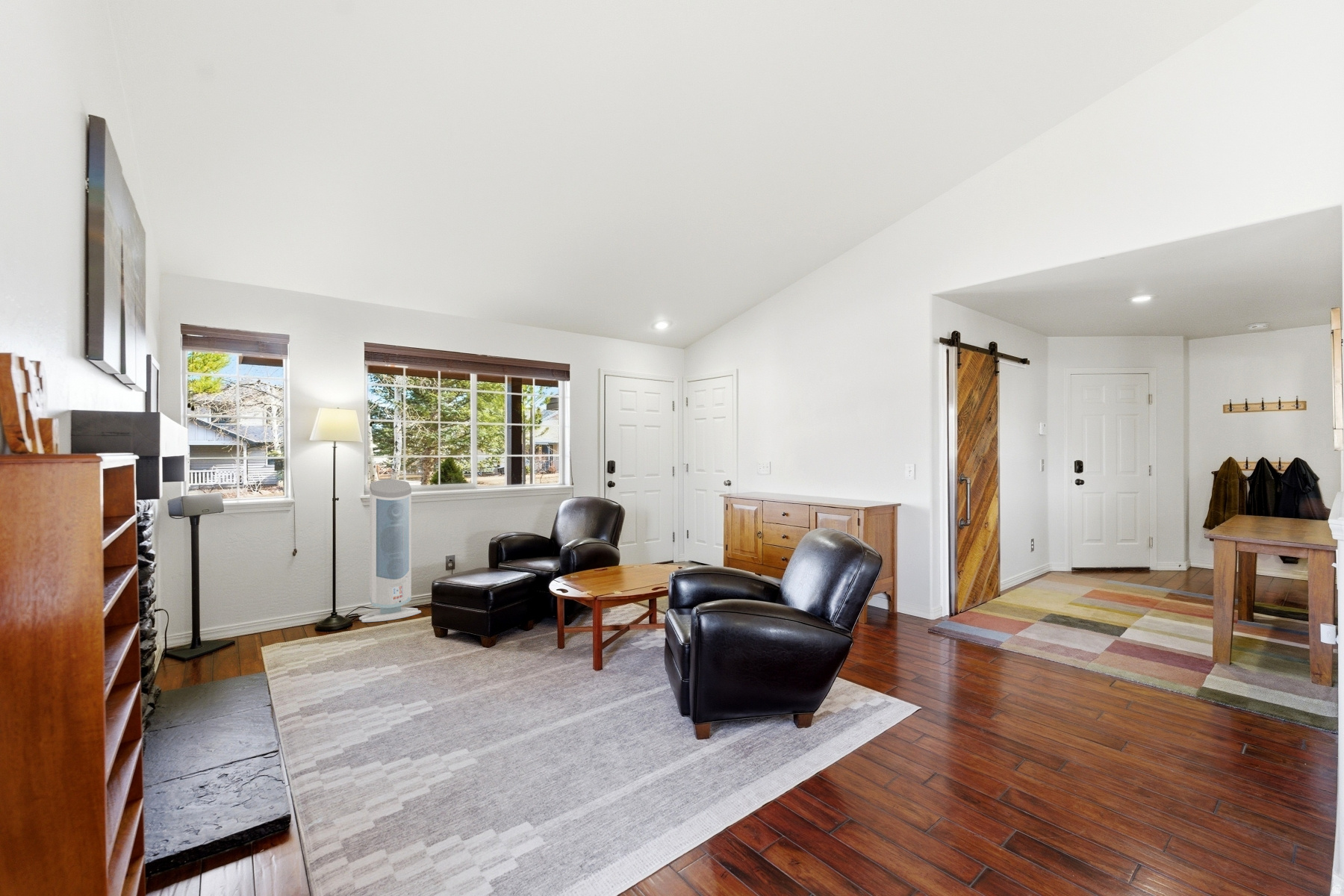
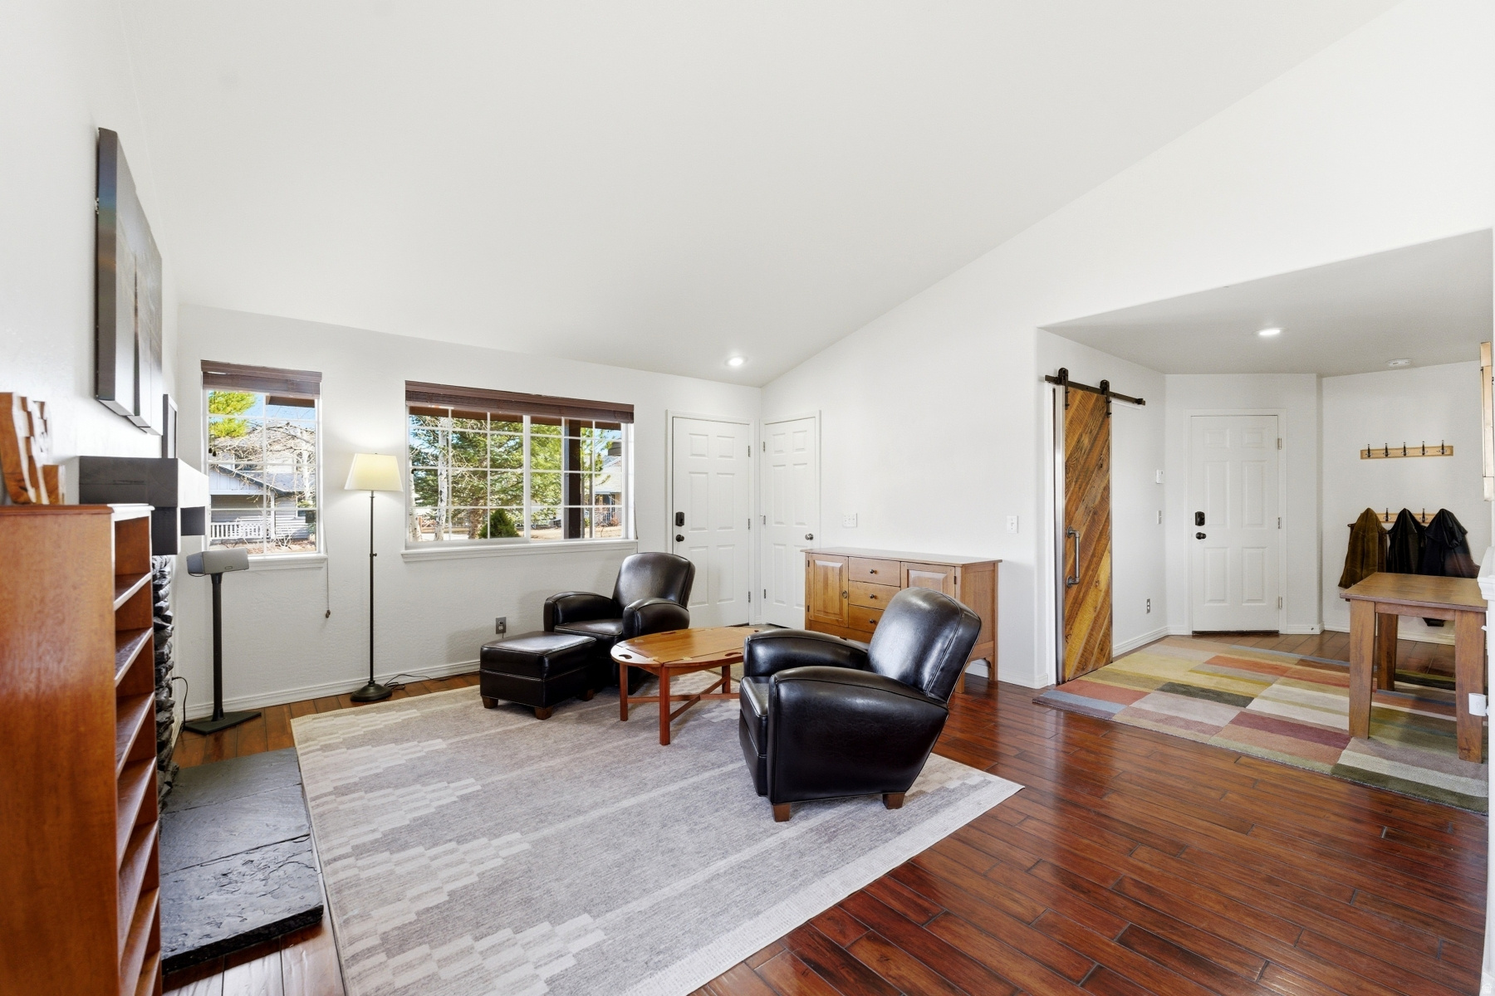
- air purifier (391, 547)
